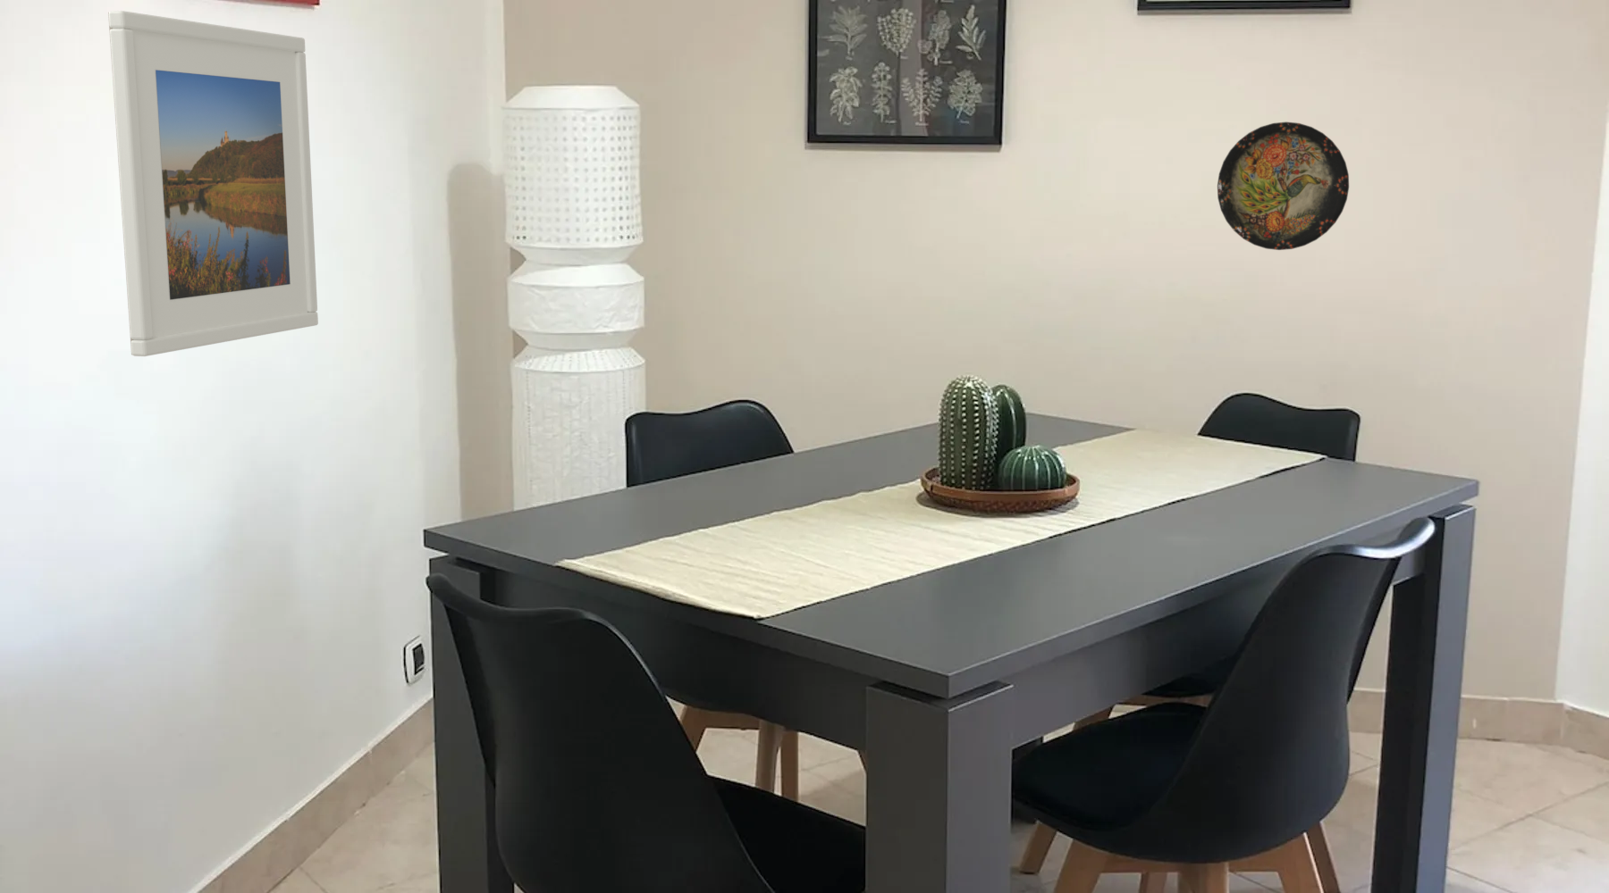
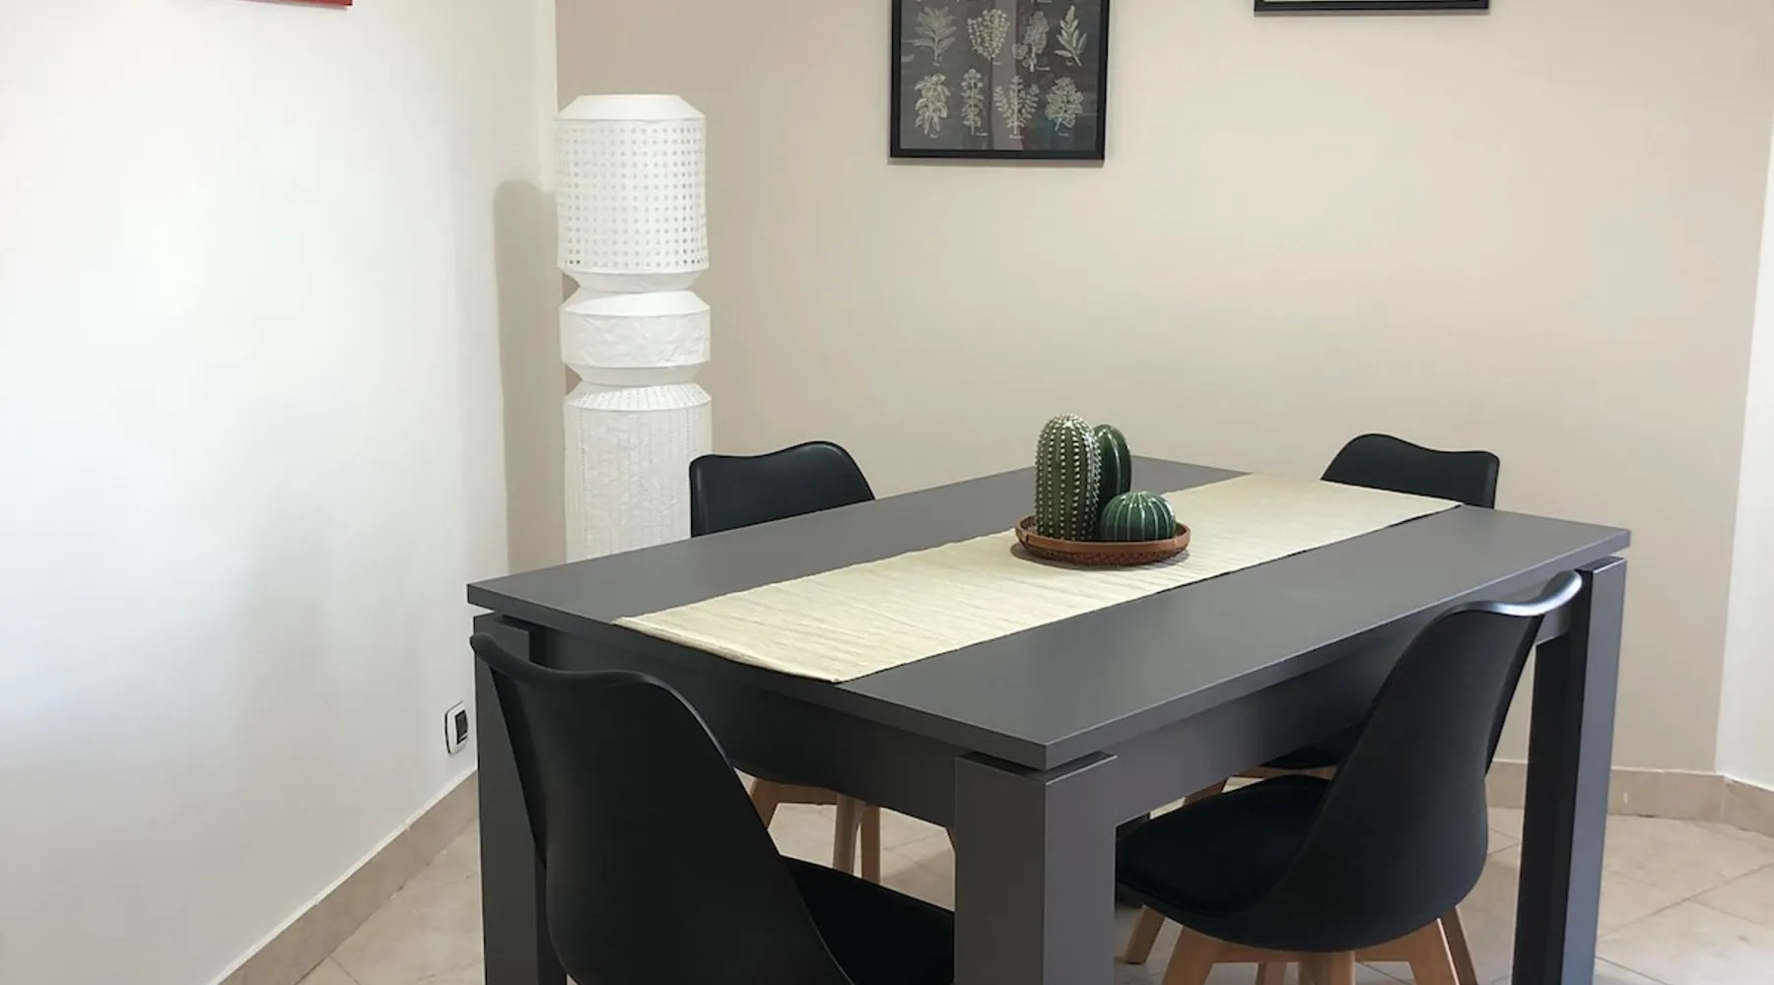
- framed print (225, 185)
- decorative plate (1282, 186)
